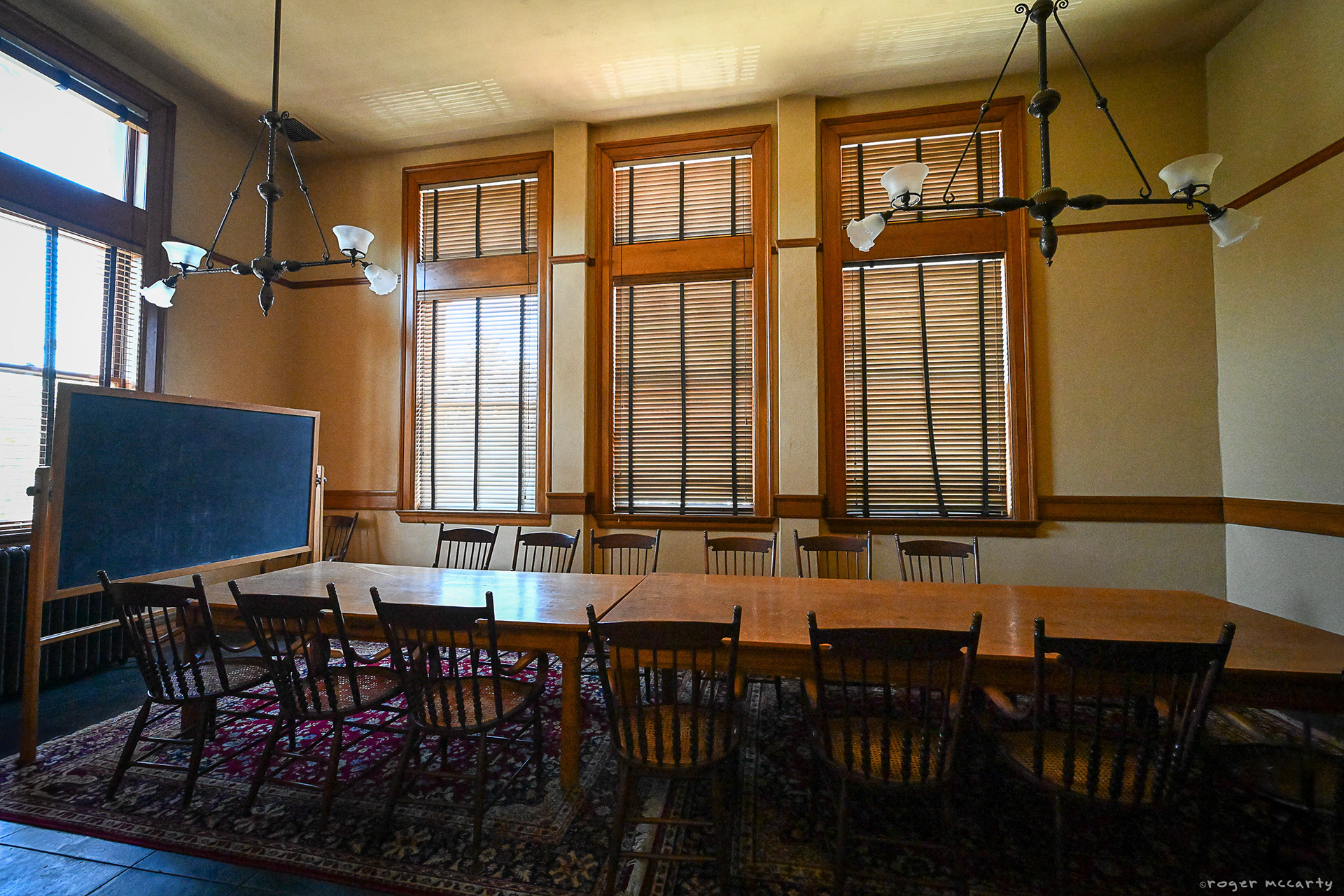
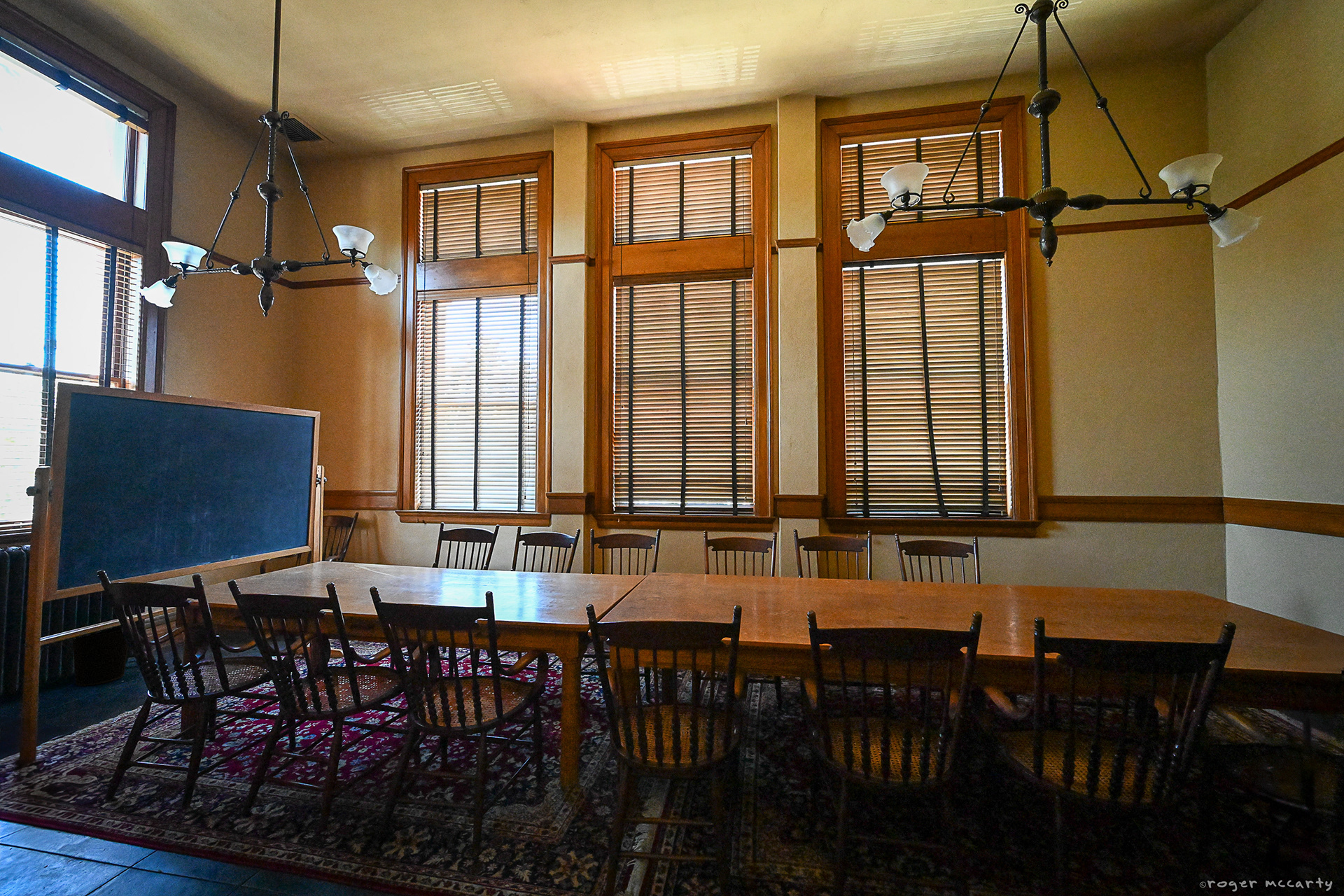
+ wastebasket (102, 654)
